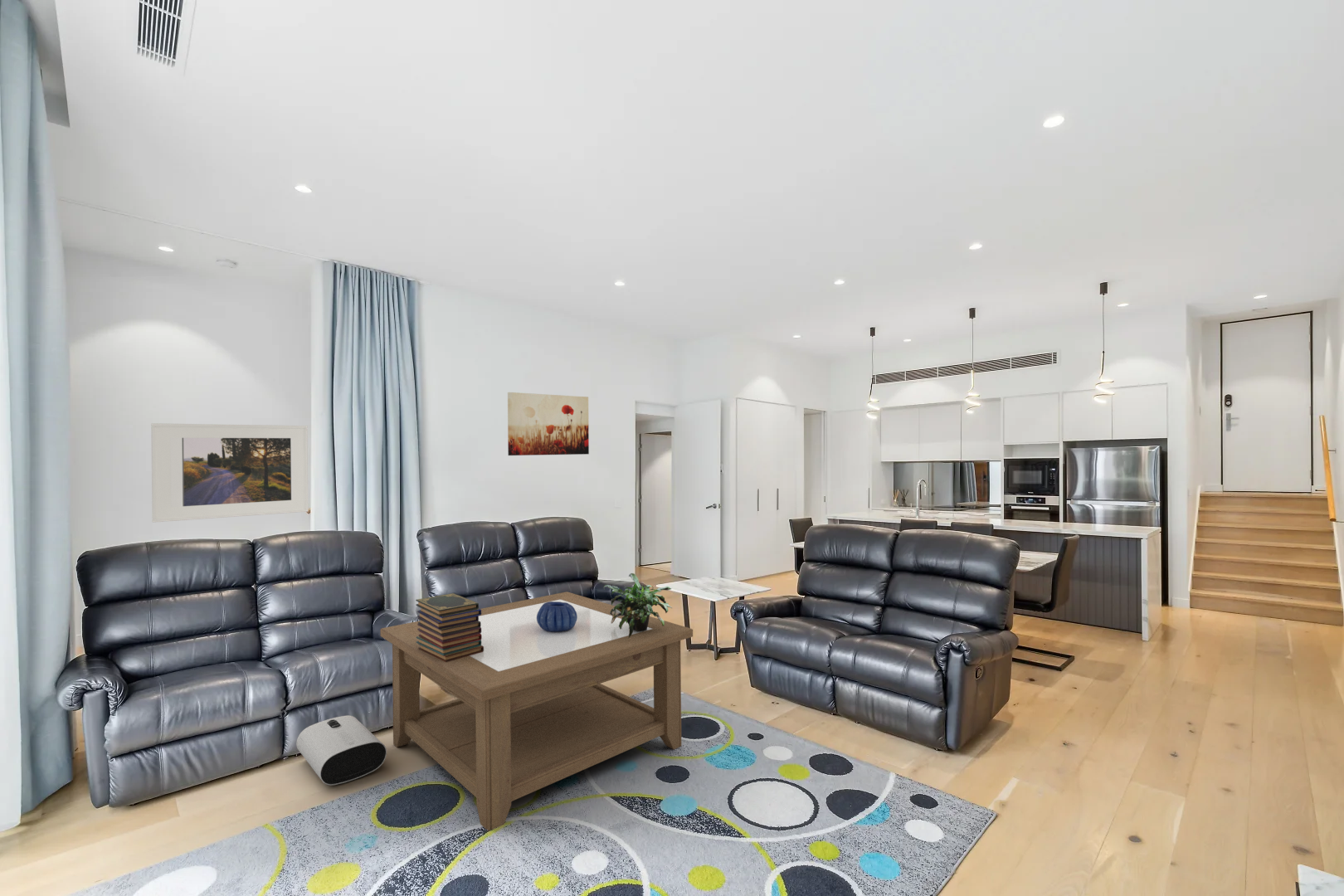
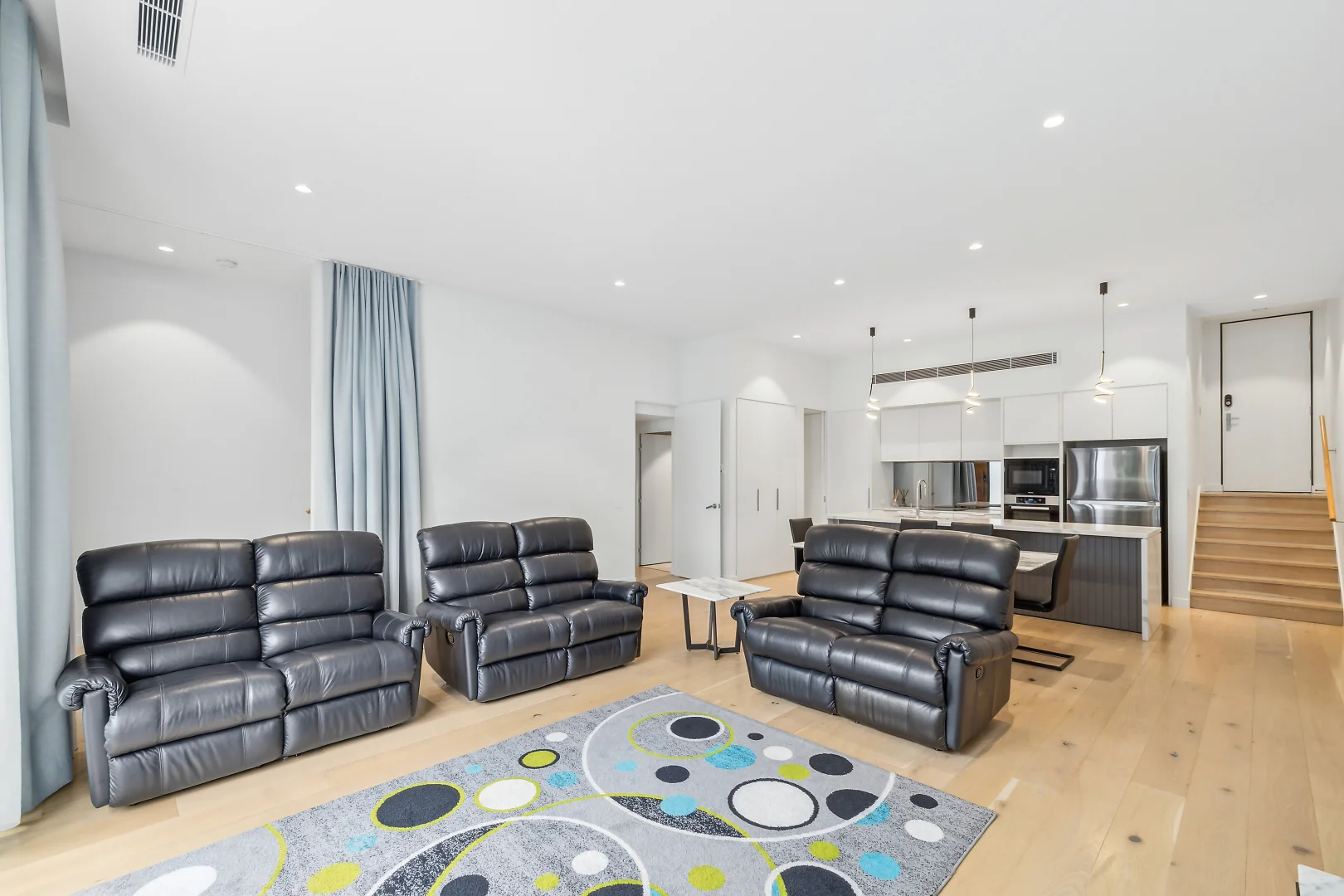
- decorative bowl (557, 615)
- air purifier (340, 747)
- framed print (235, 470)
- book stack (448, 625)
- wall art (550, 425)
- potted plant (639, 601)
- coffee table (535, 686)
